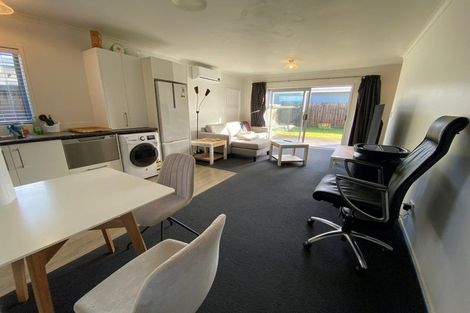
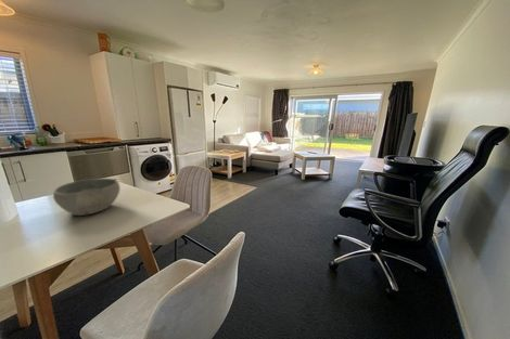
+ bowl (90, 196)
